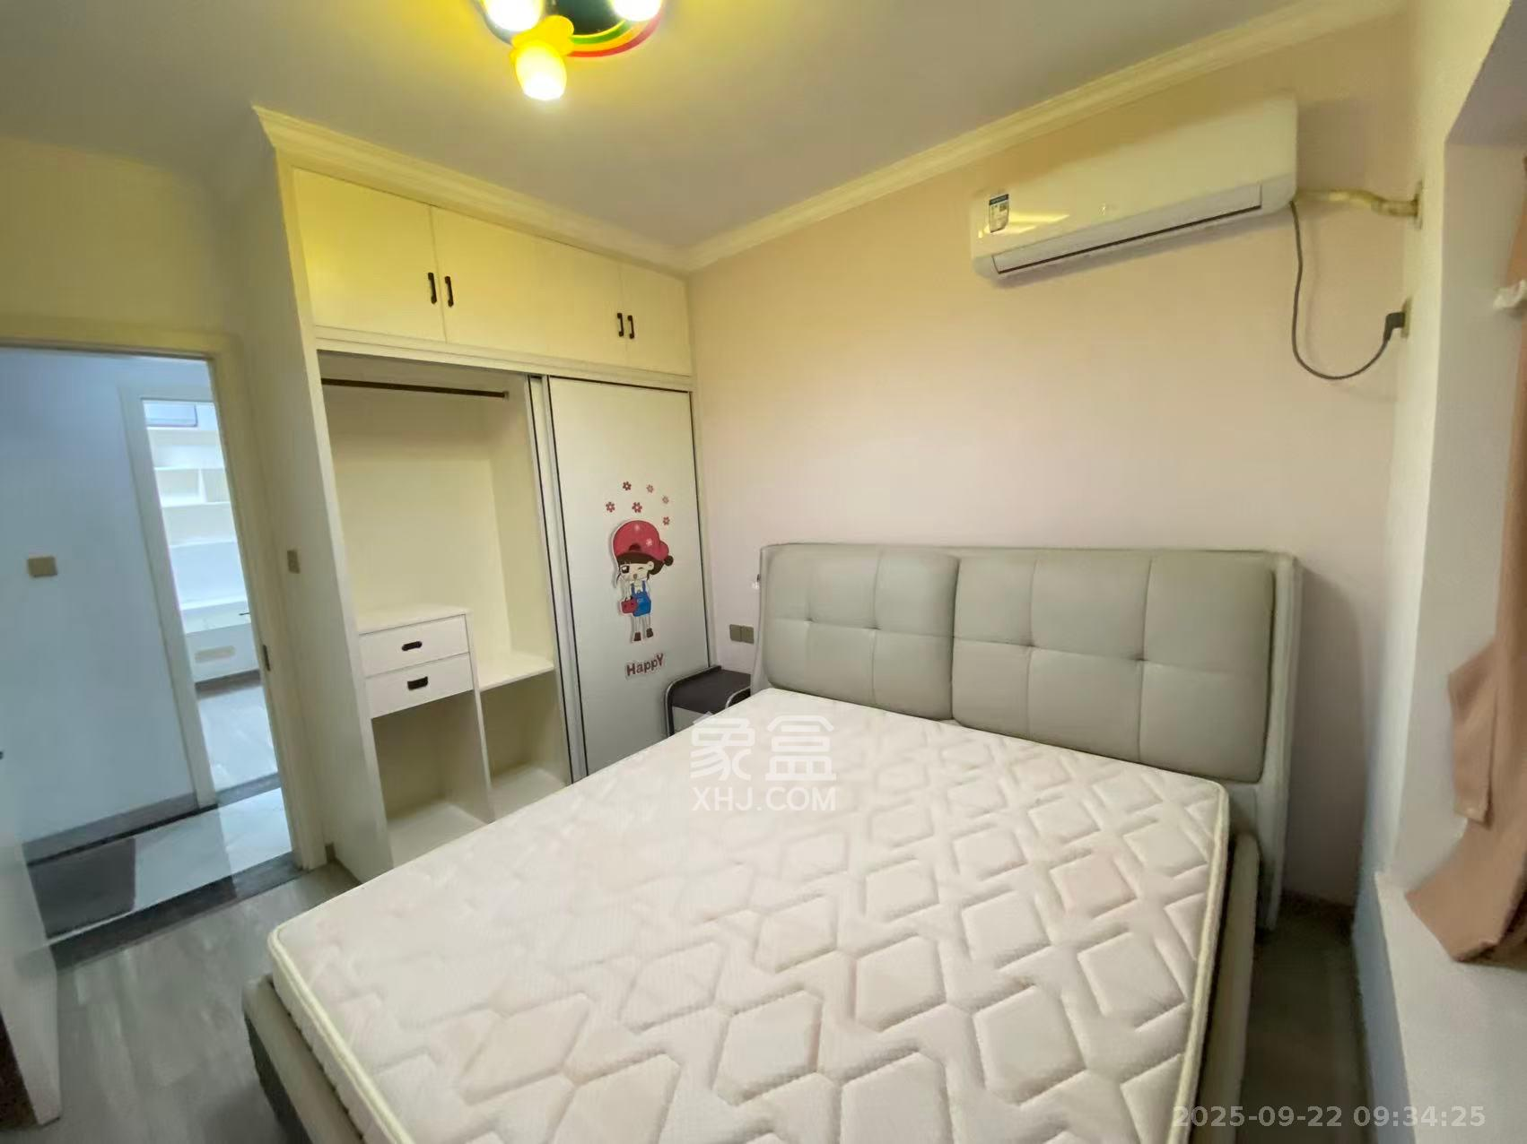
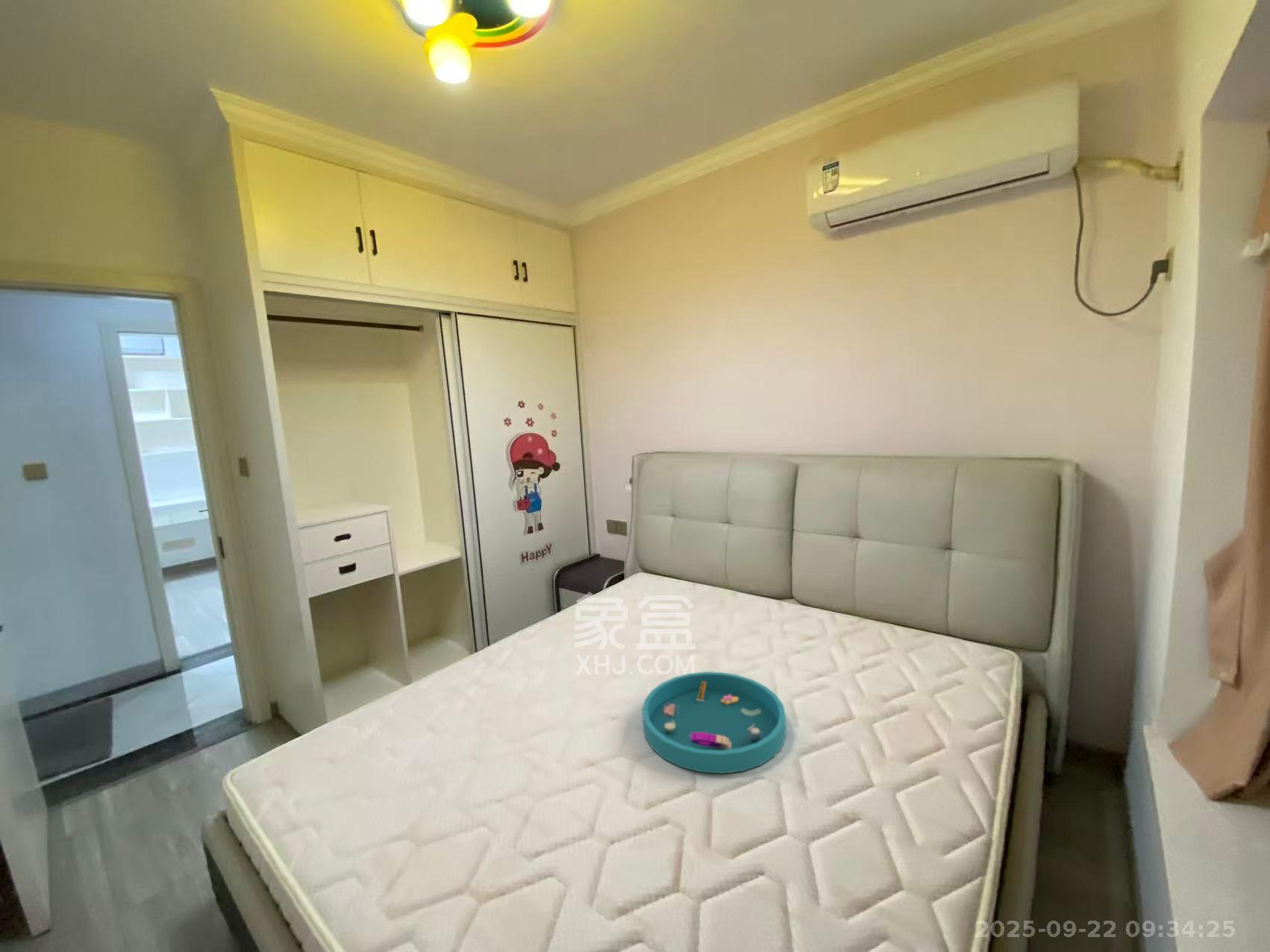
+ storage tray (712, 711)
